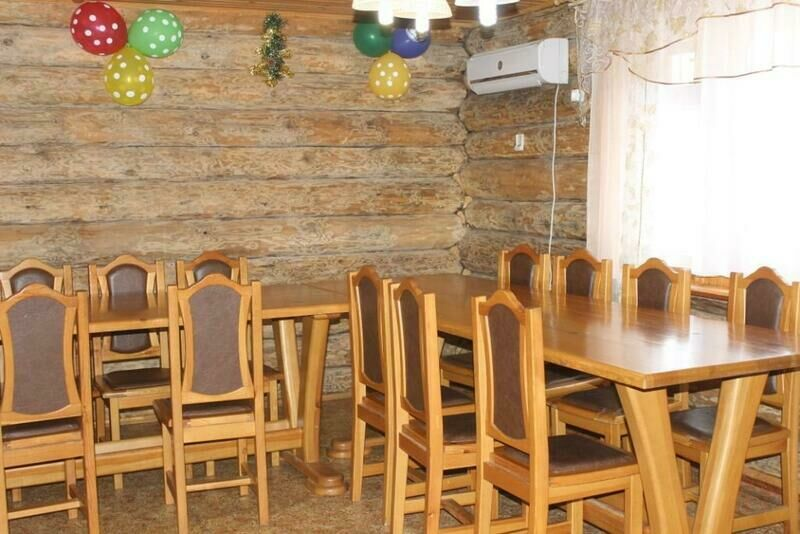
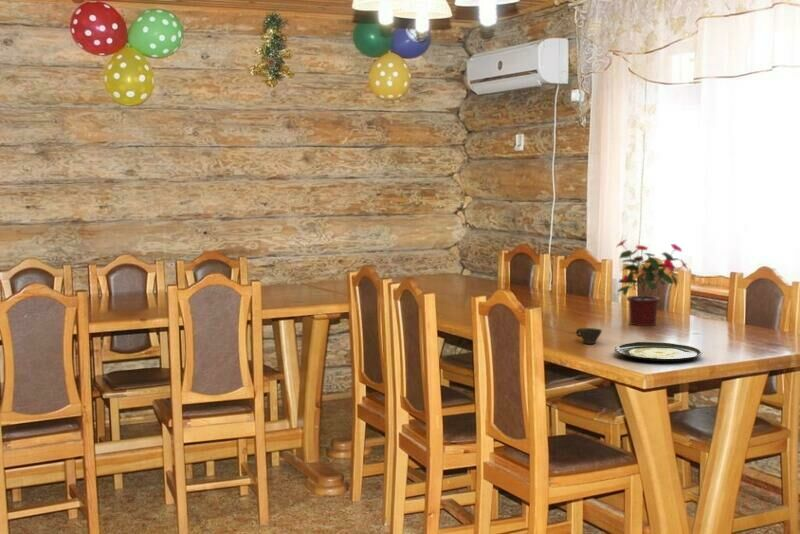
+ plate (657, 353)
+ potted flower (645, 281)
+ cup (588, 335)
